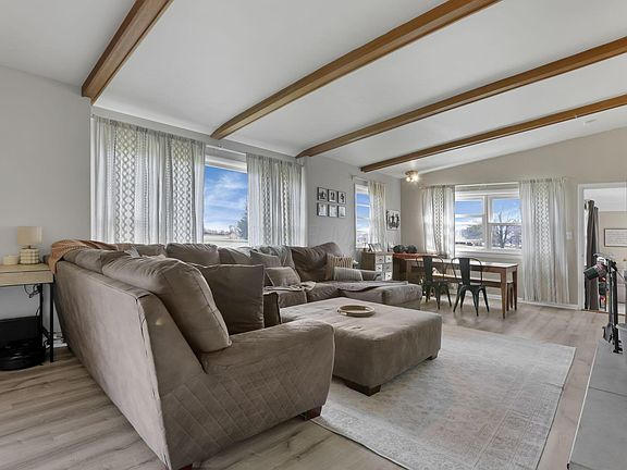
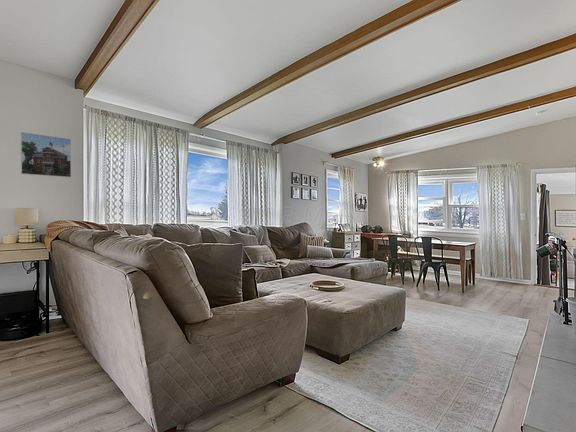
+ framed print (46, 155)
